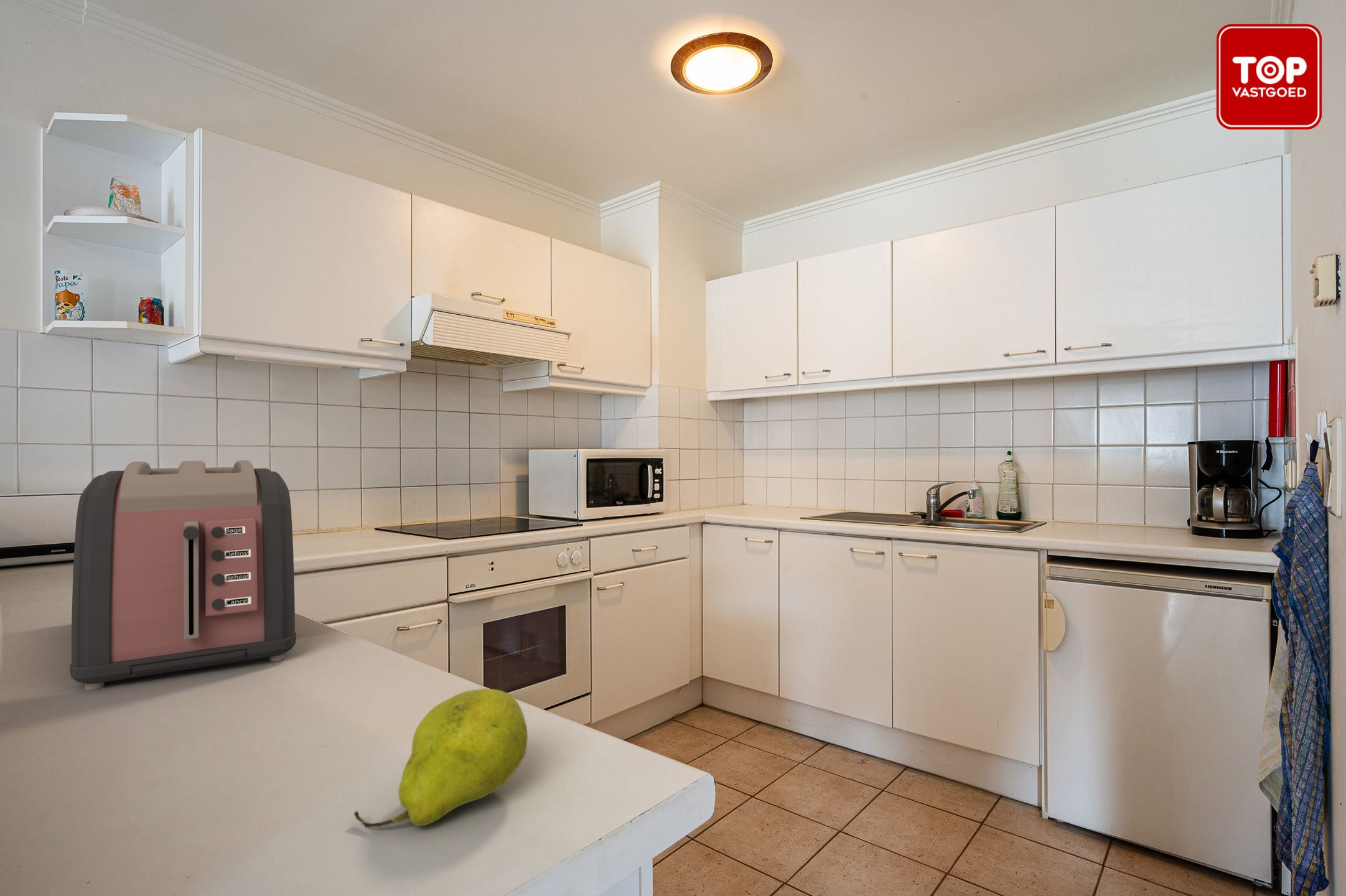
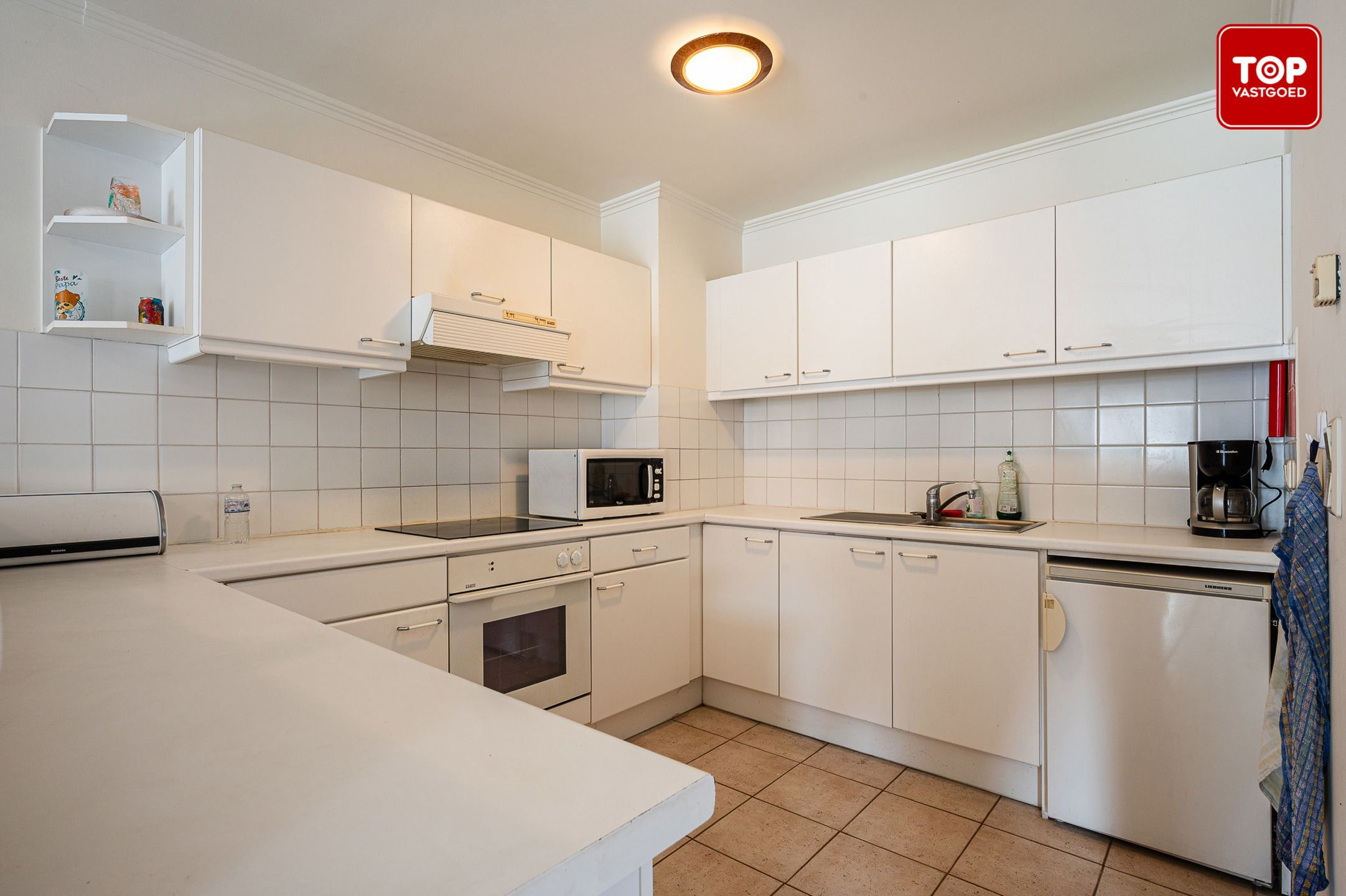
- toaster (192, 549)
- fruit (451, 748)
